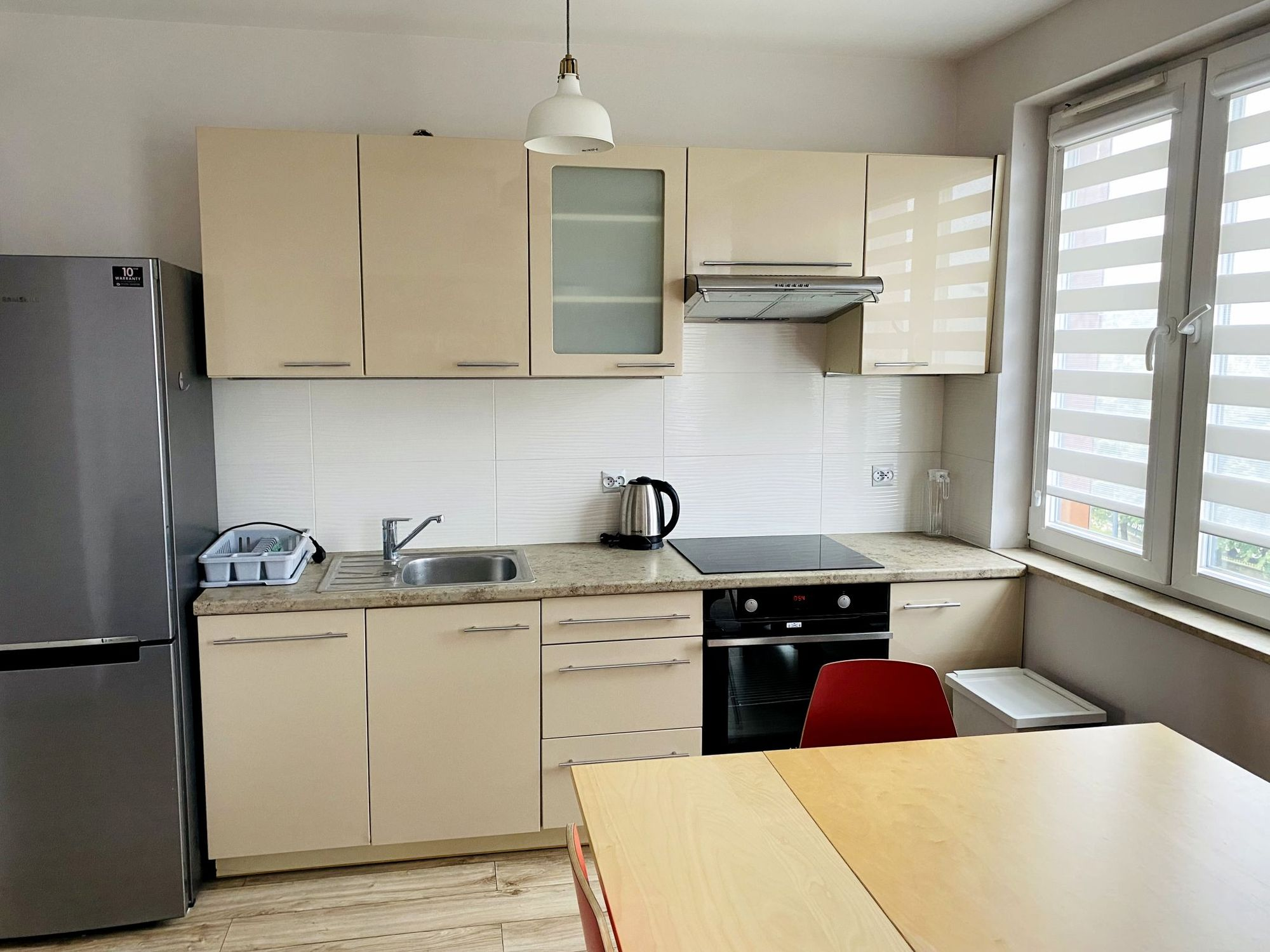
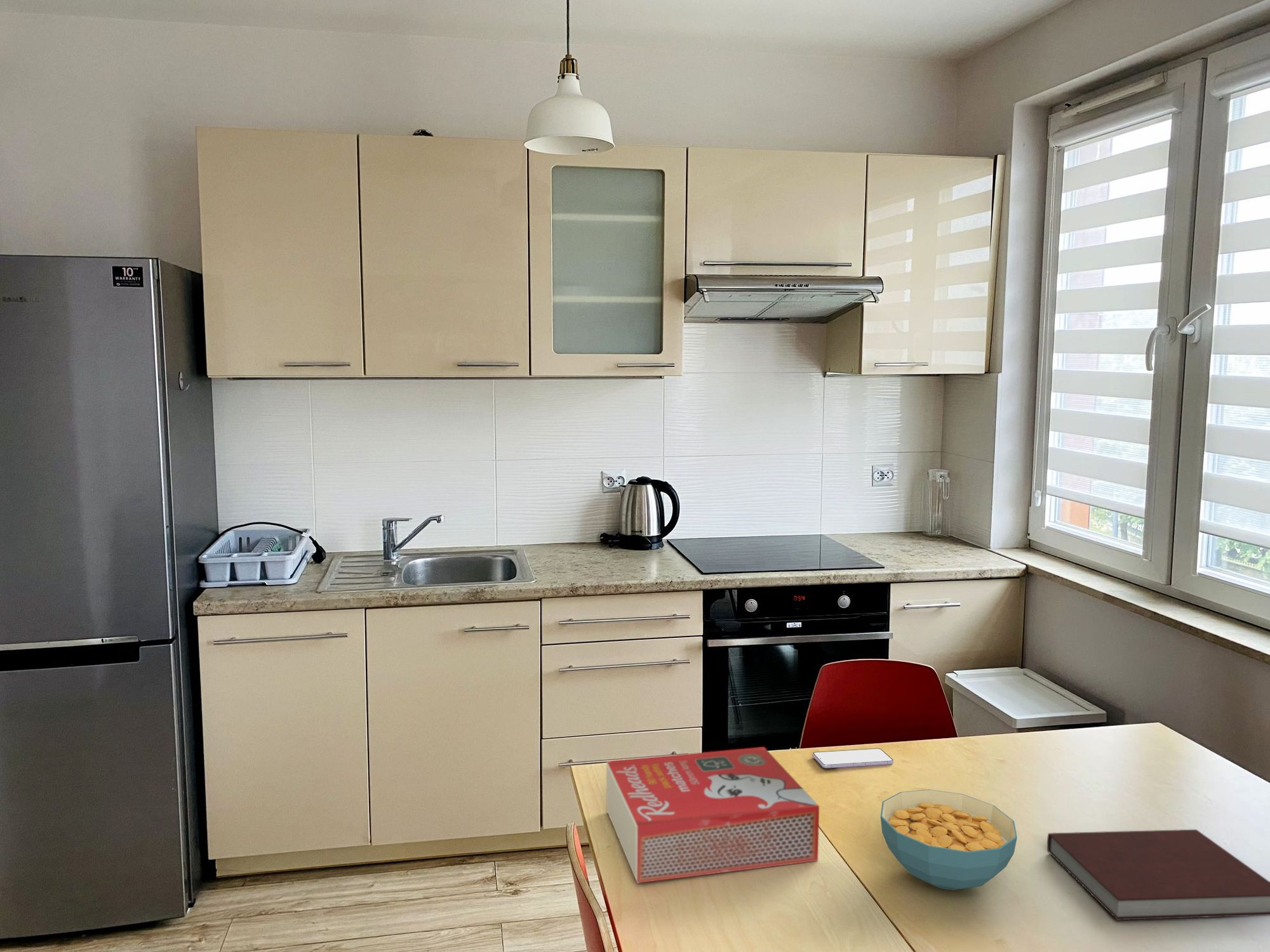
+ smartphone (852, 758)
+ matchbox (707, 808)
+ notebook (1159, 871)
+ cereal bowl (946, 849)
